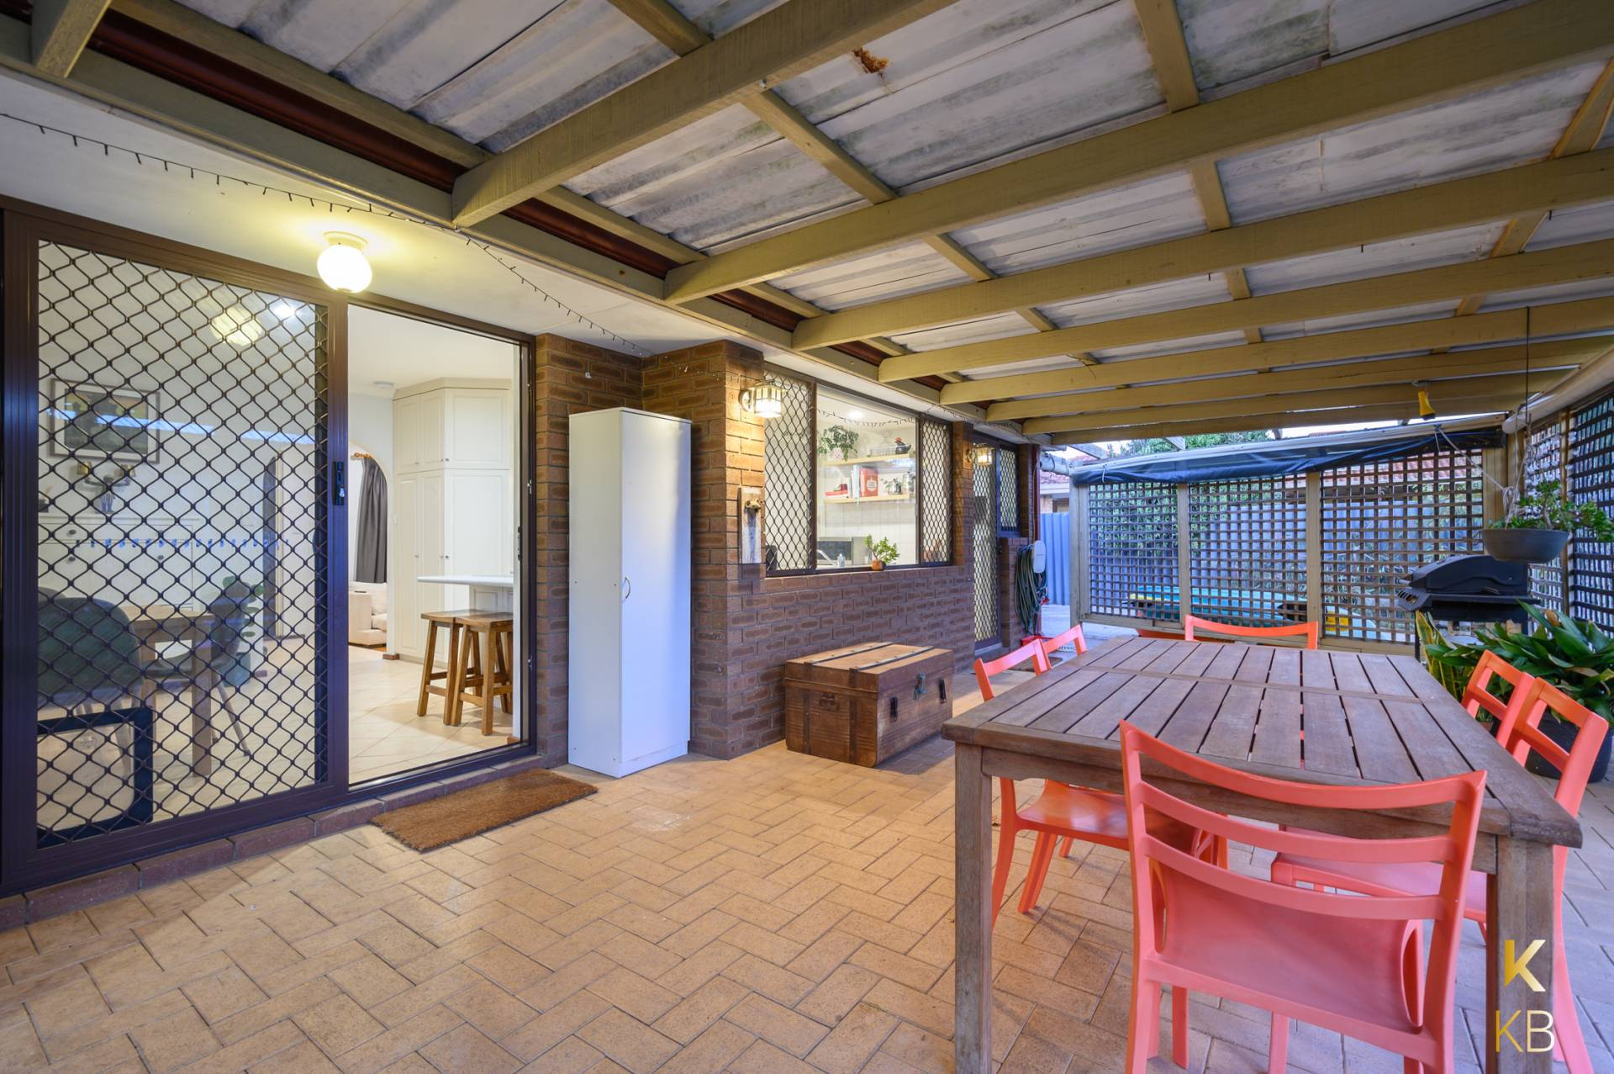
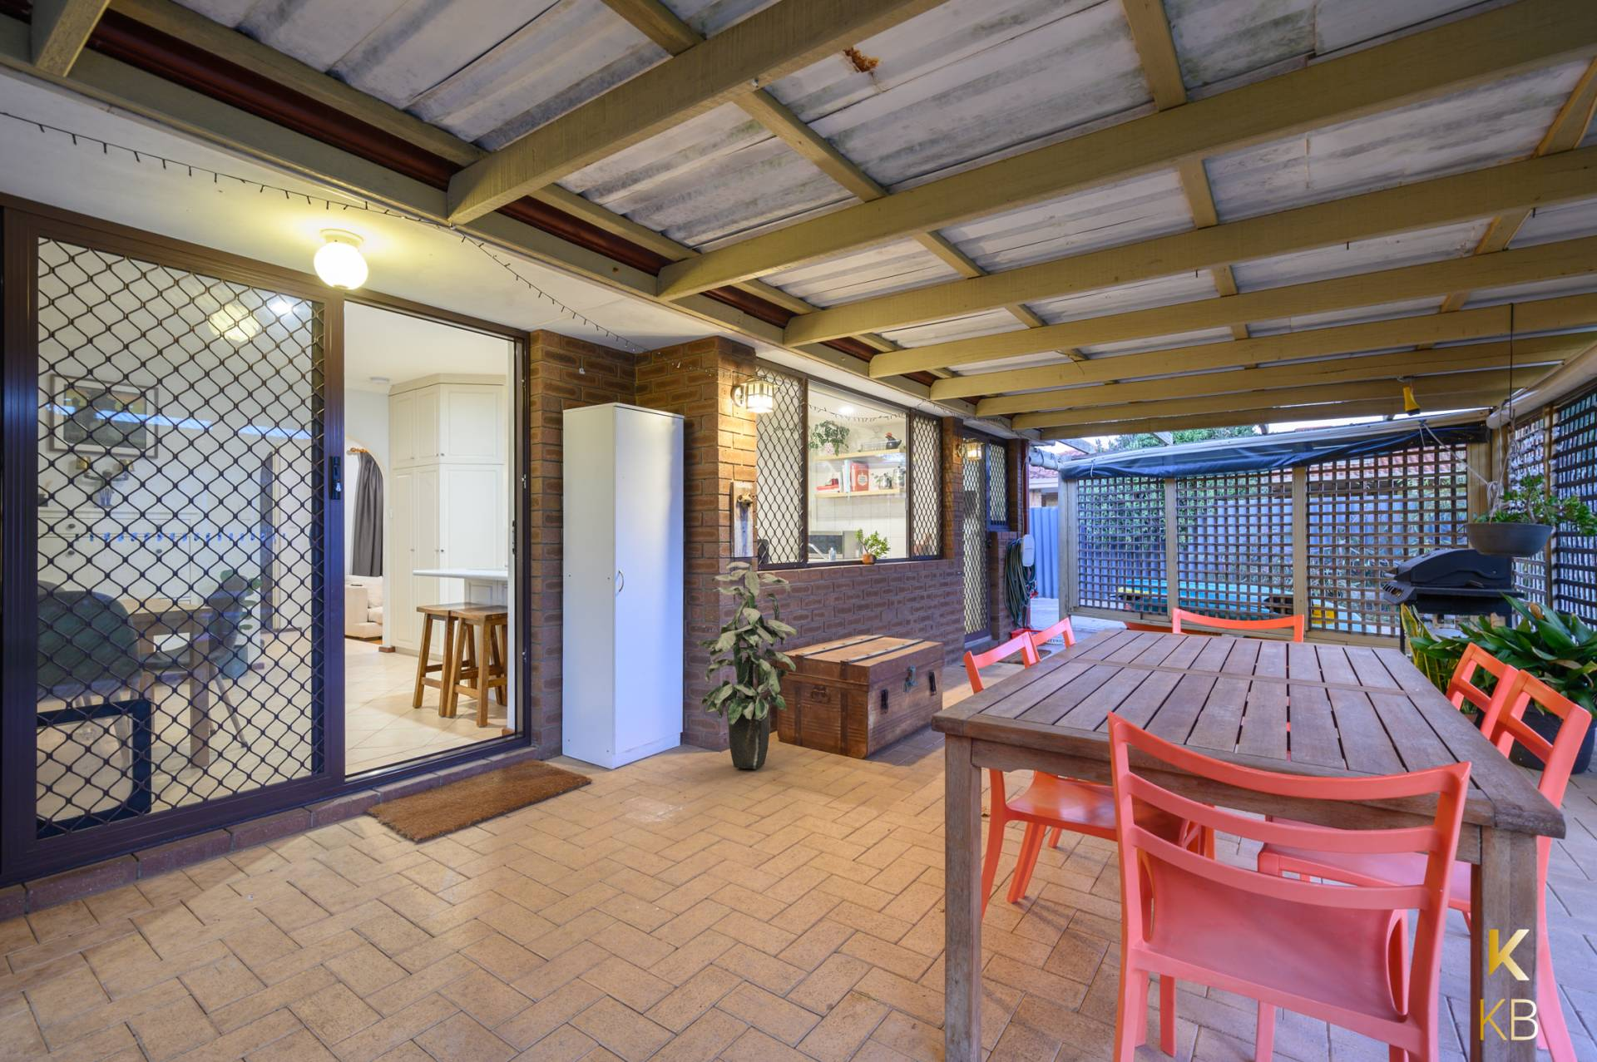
+ indoor plant (746, 663)
